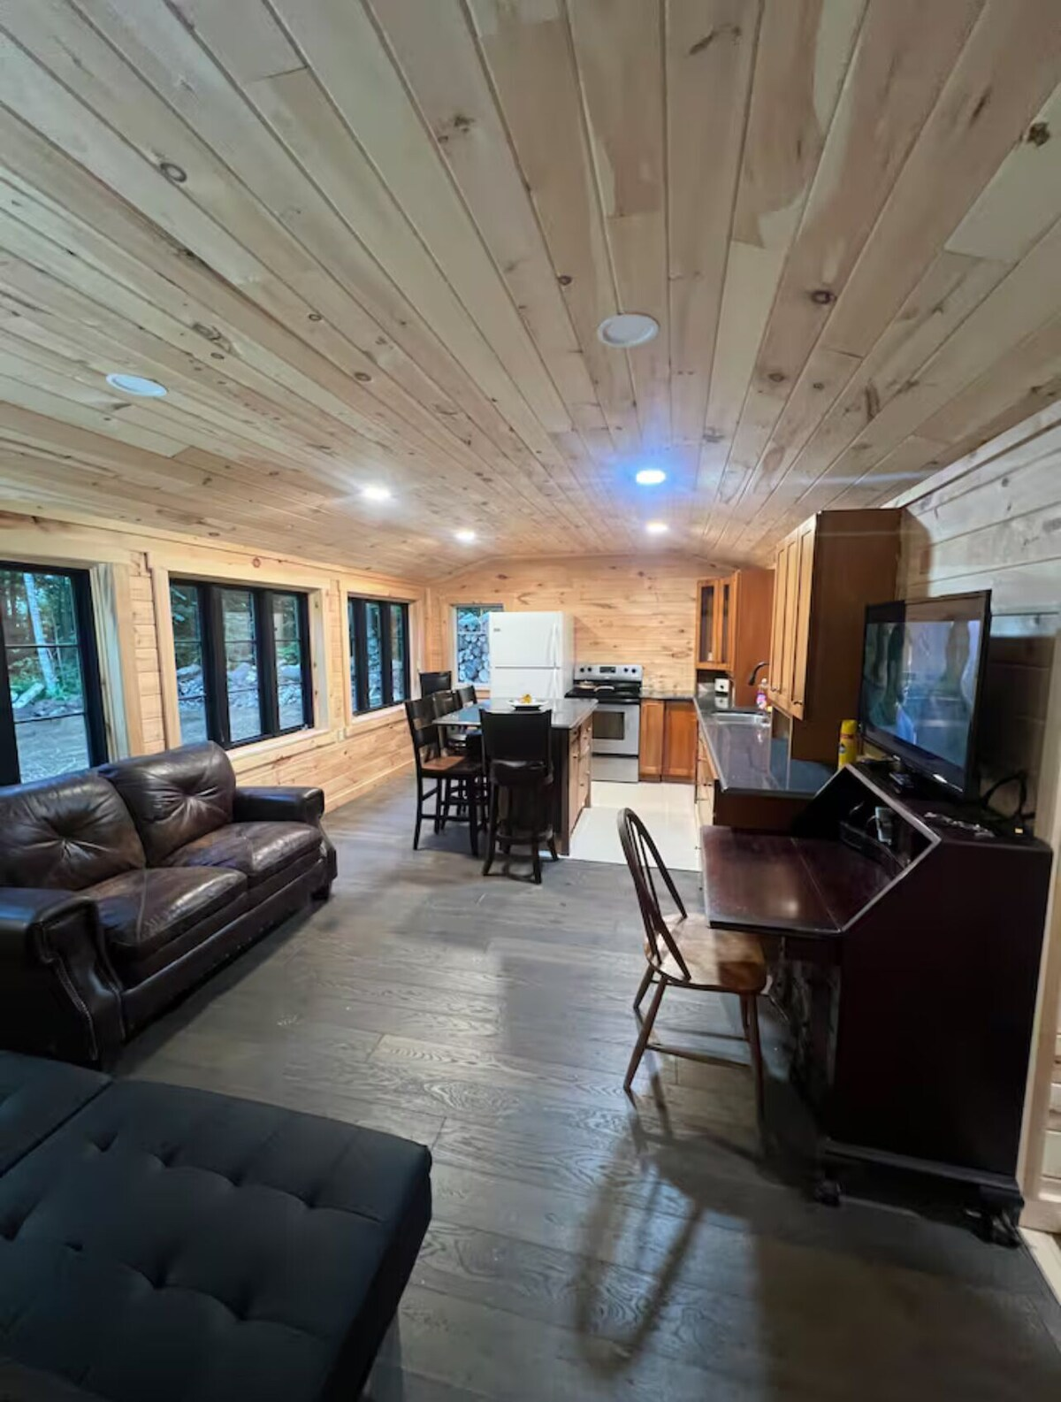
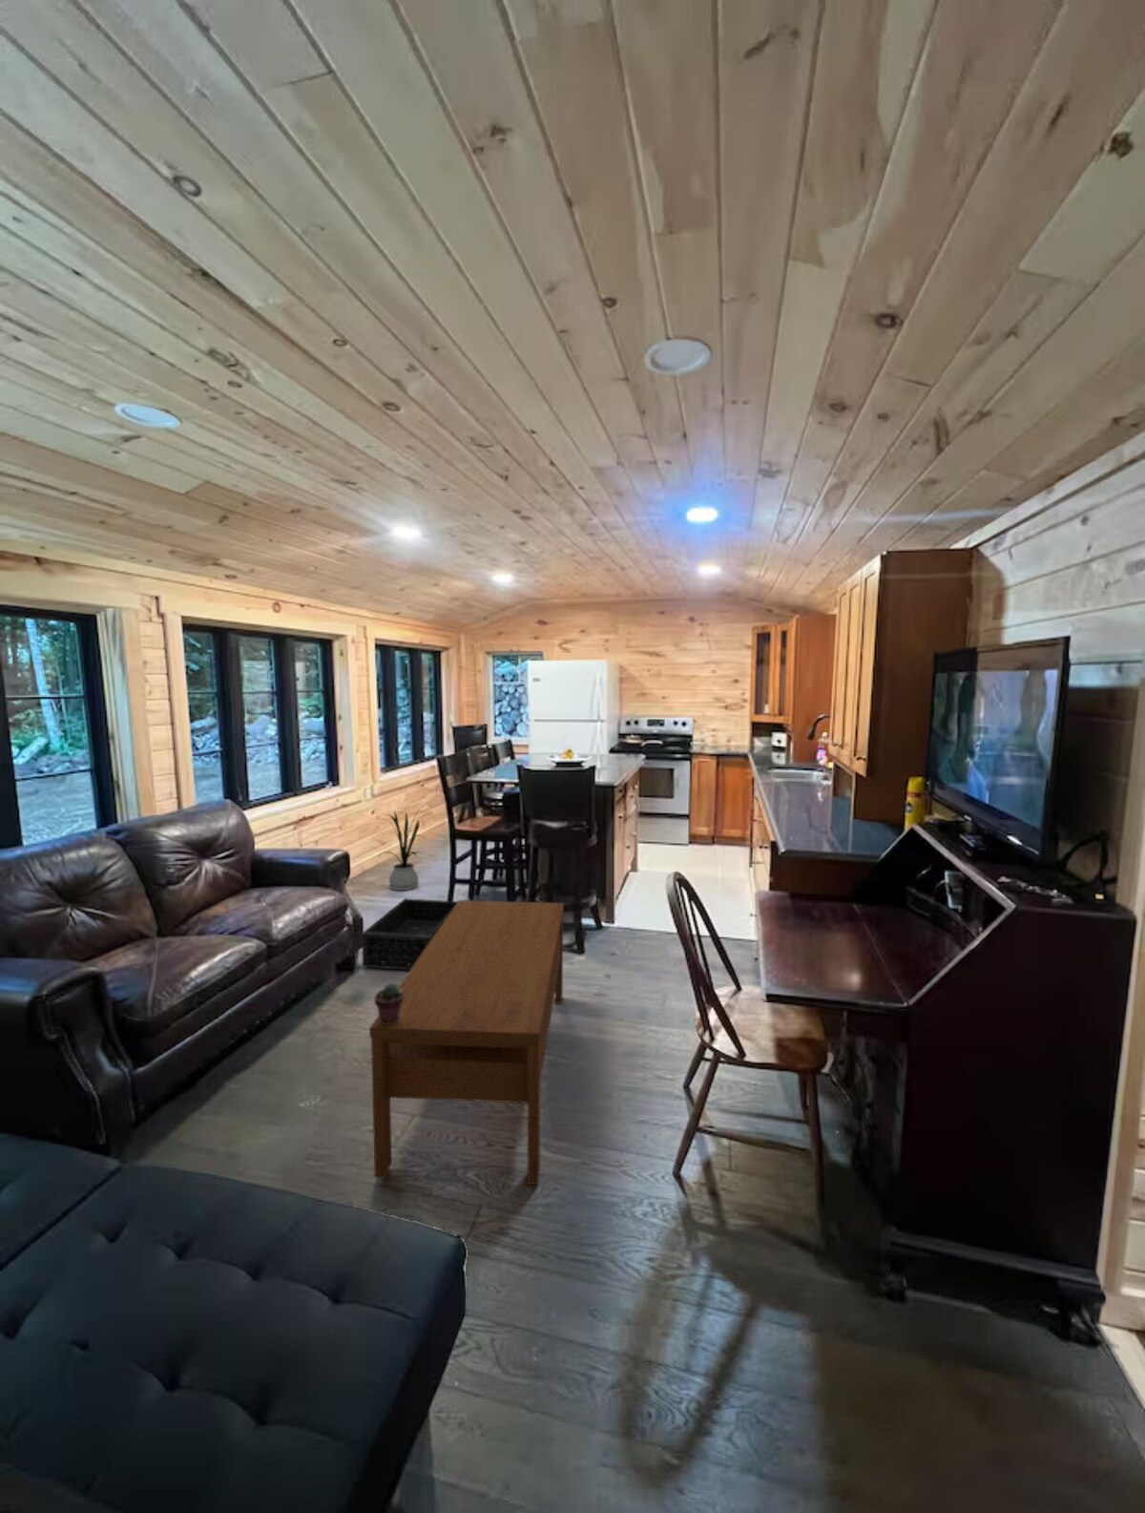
+ house plant (405, 844)
+ coffee table (490, 1010)
+ potted succulent (390, 1002)
+ basket (416, 932)
